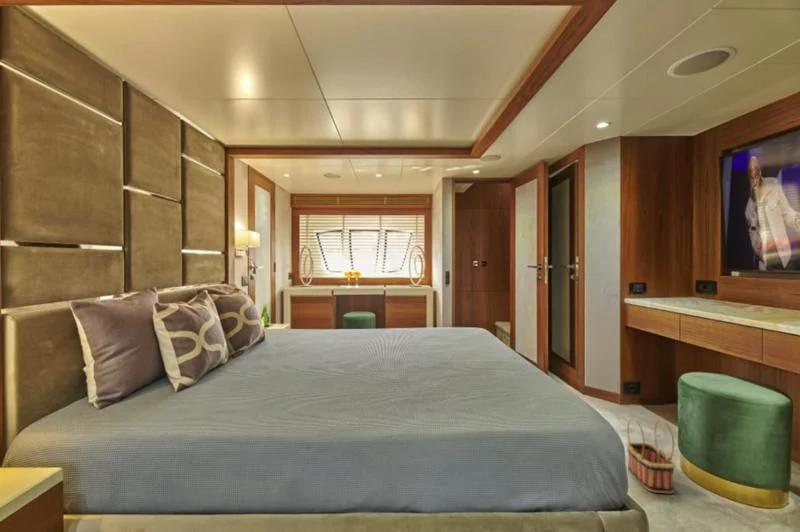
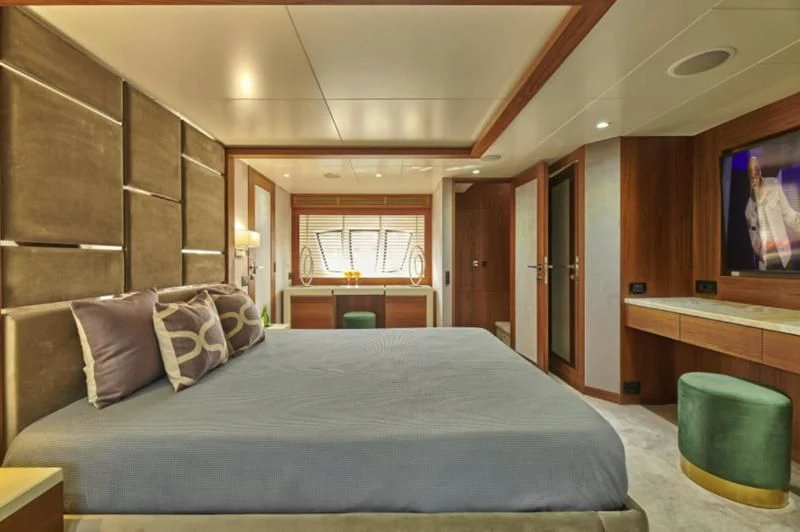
- basket (649, 449)
